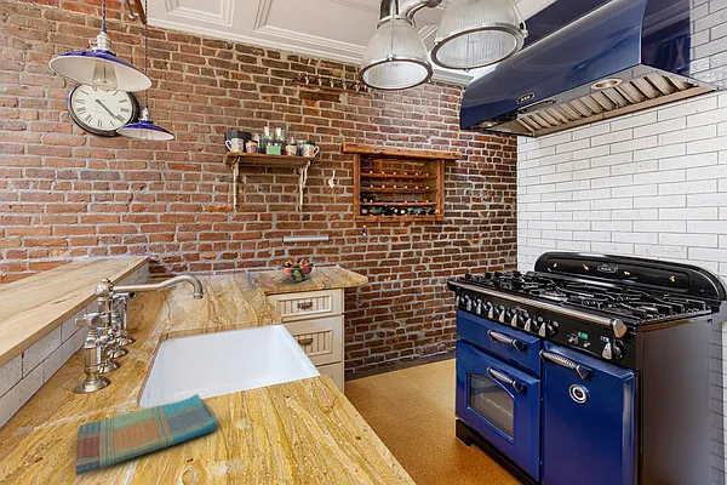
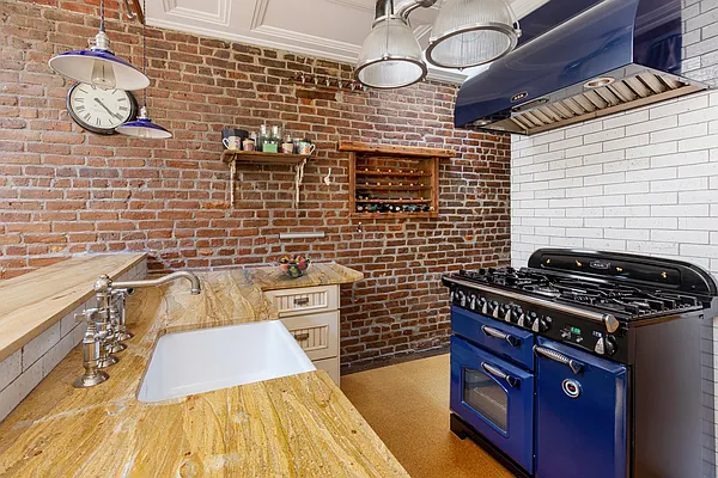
- dish towel (149, 427)
